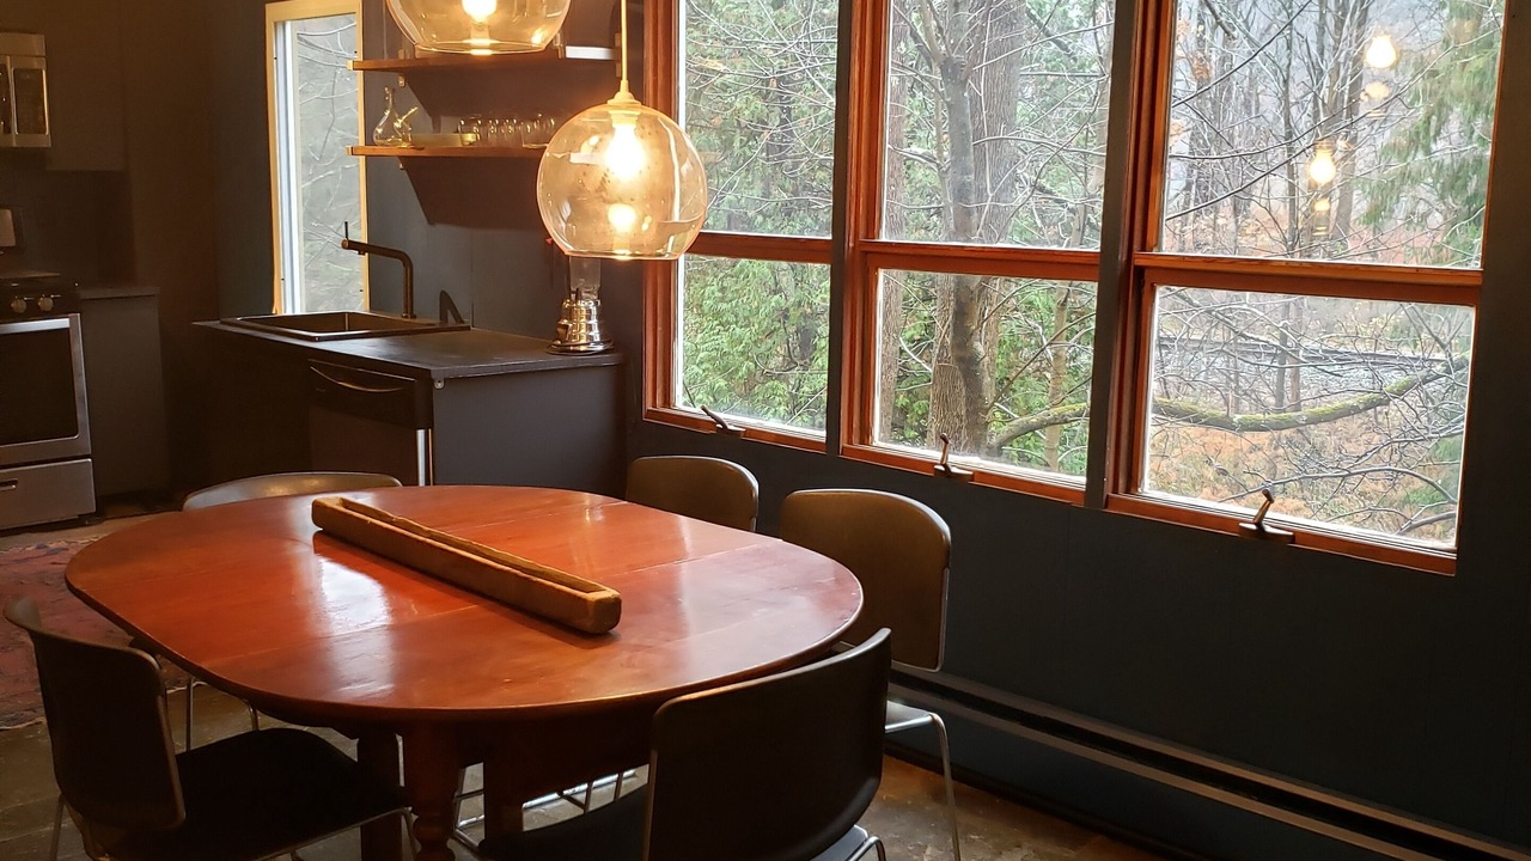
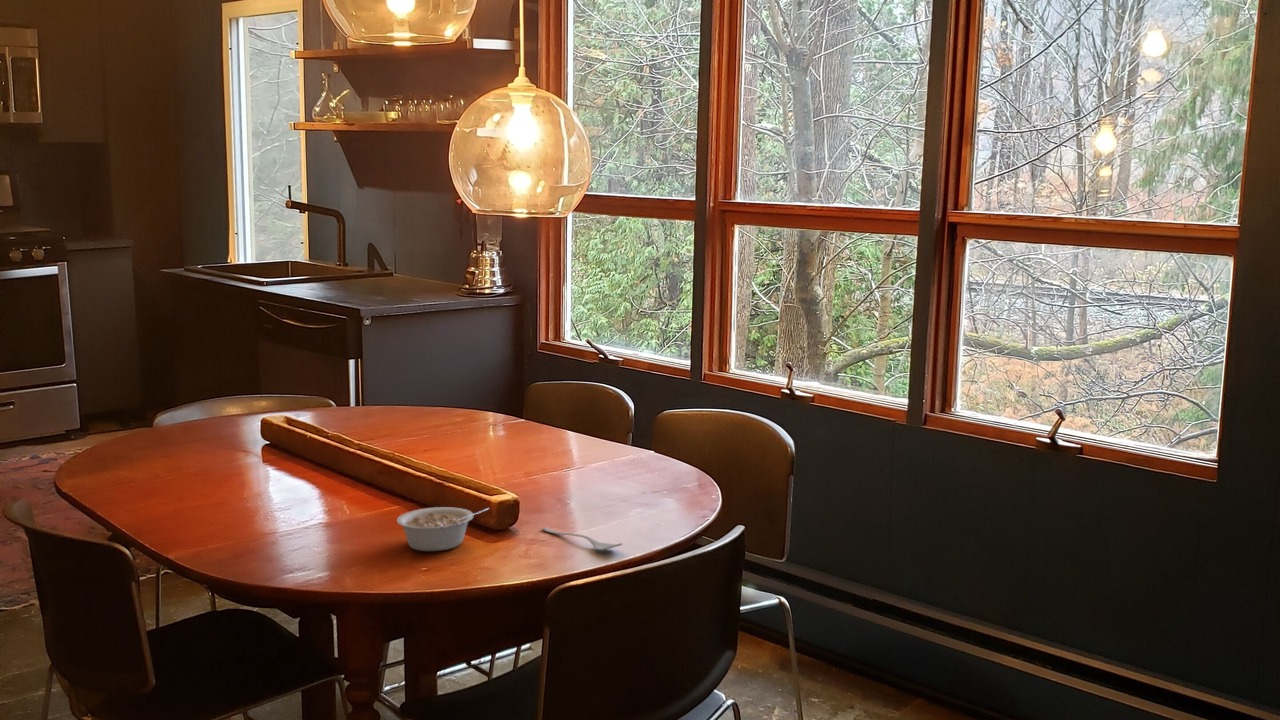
+ spoon (580, 536)
+ legume (438, 527)
